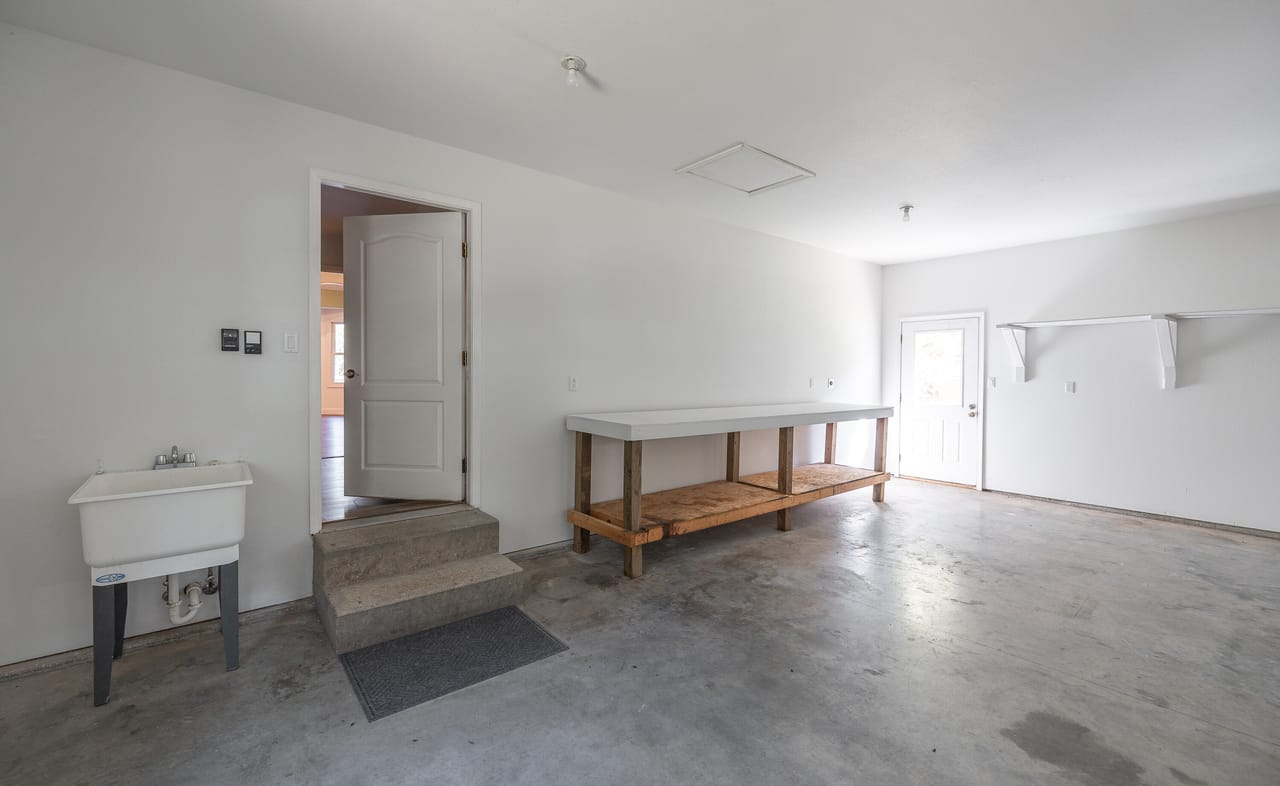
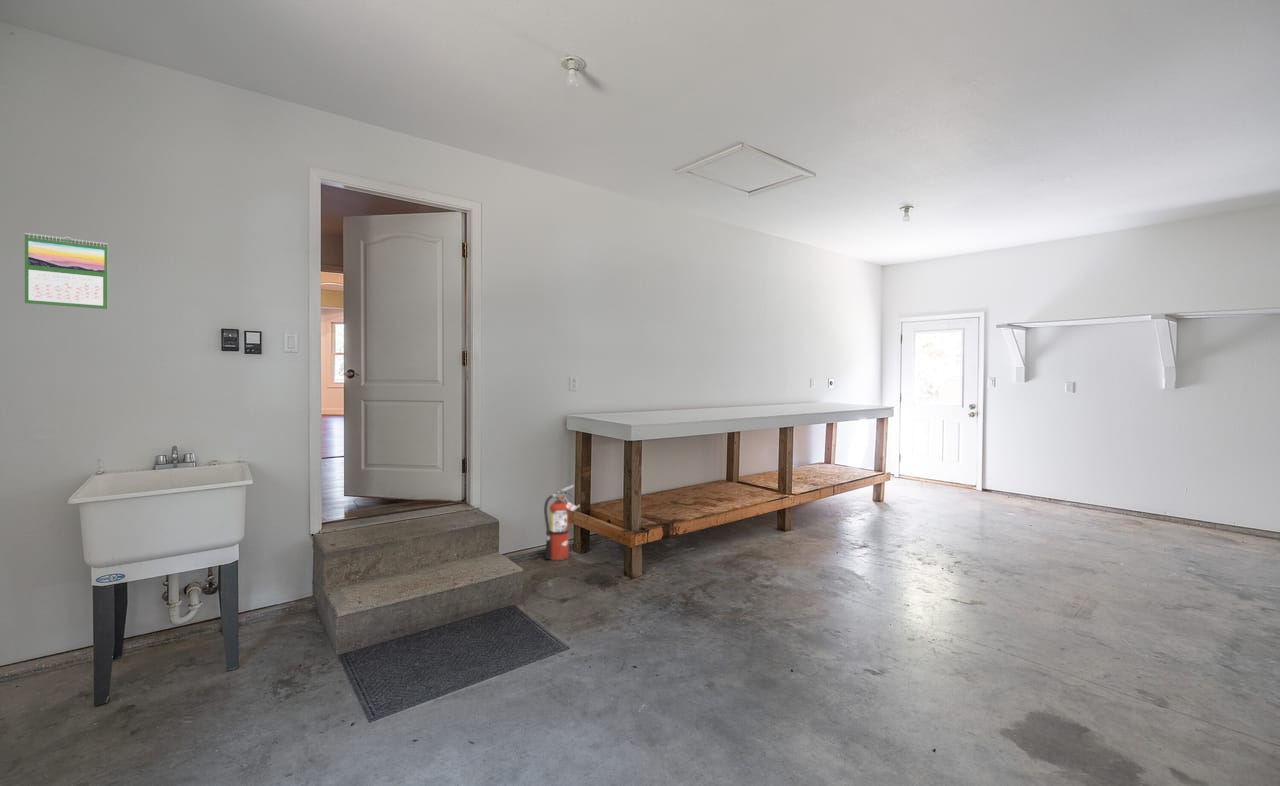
+ fire extinguisher (560, 522)
+ calendar (67, 271)
